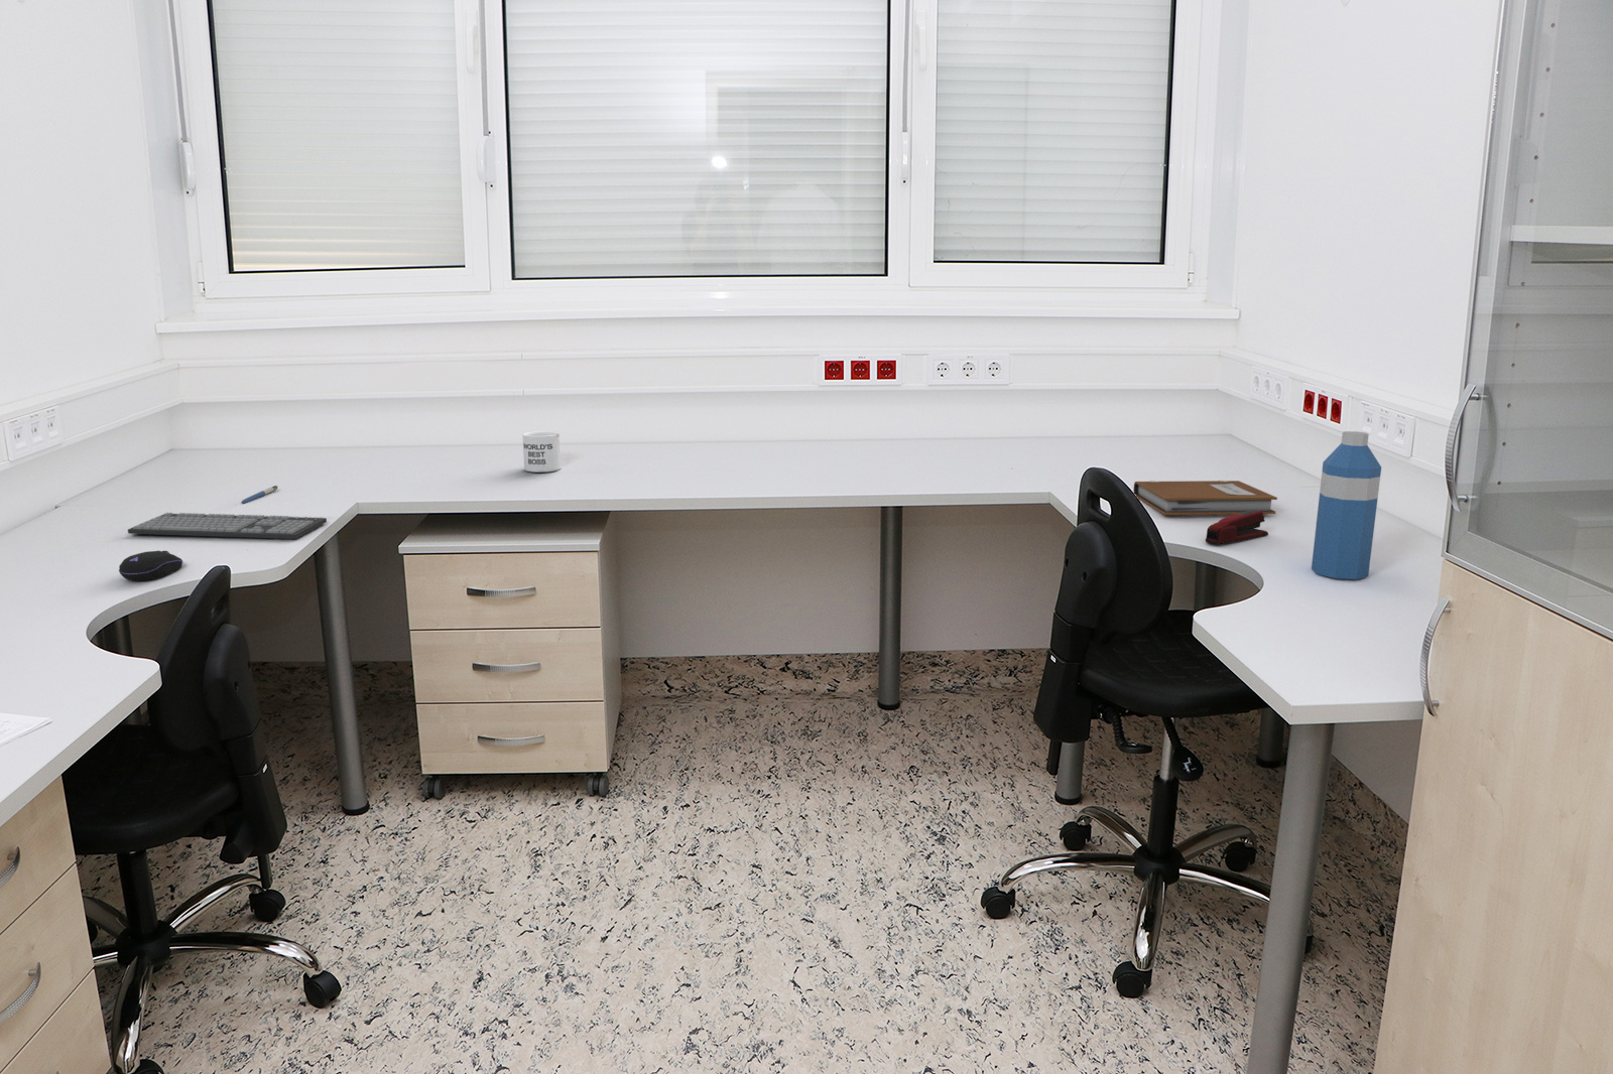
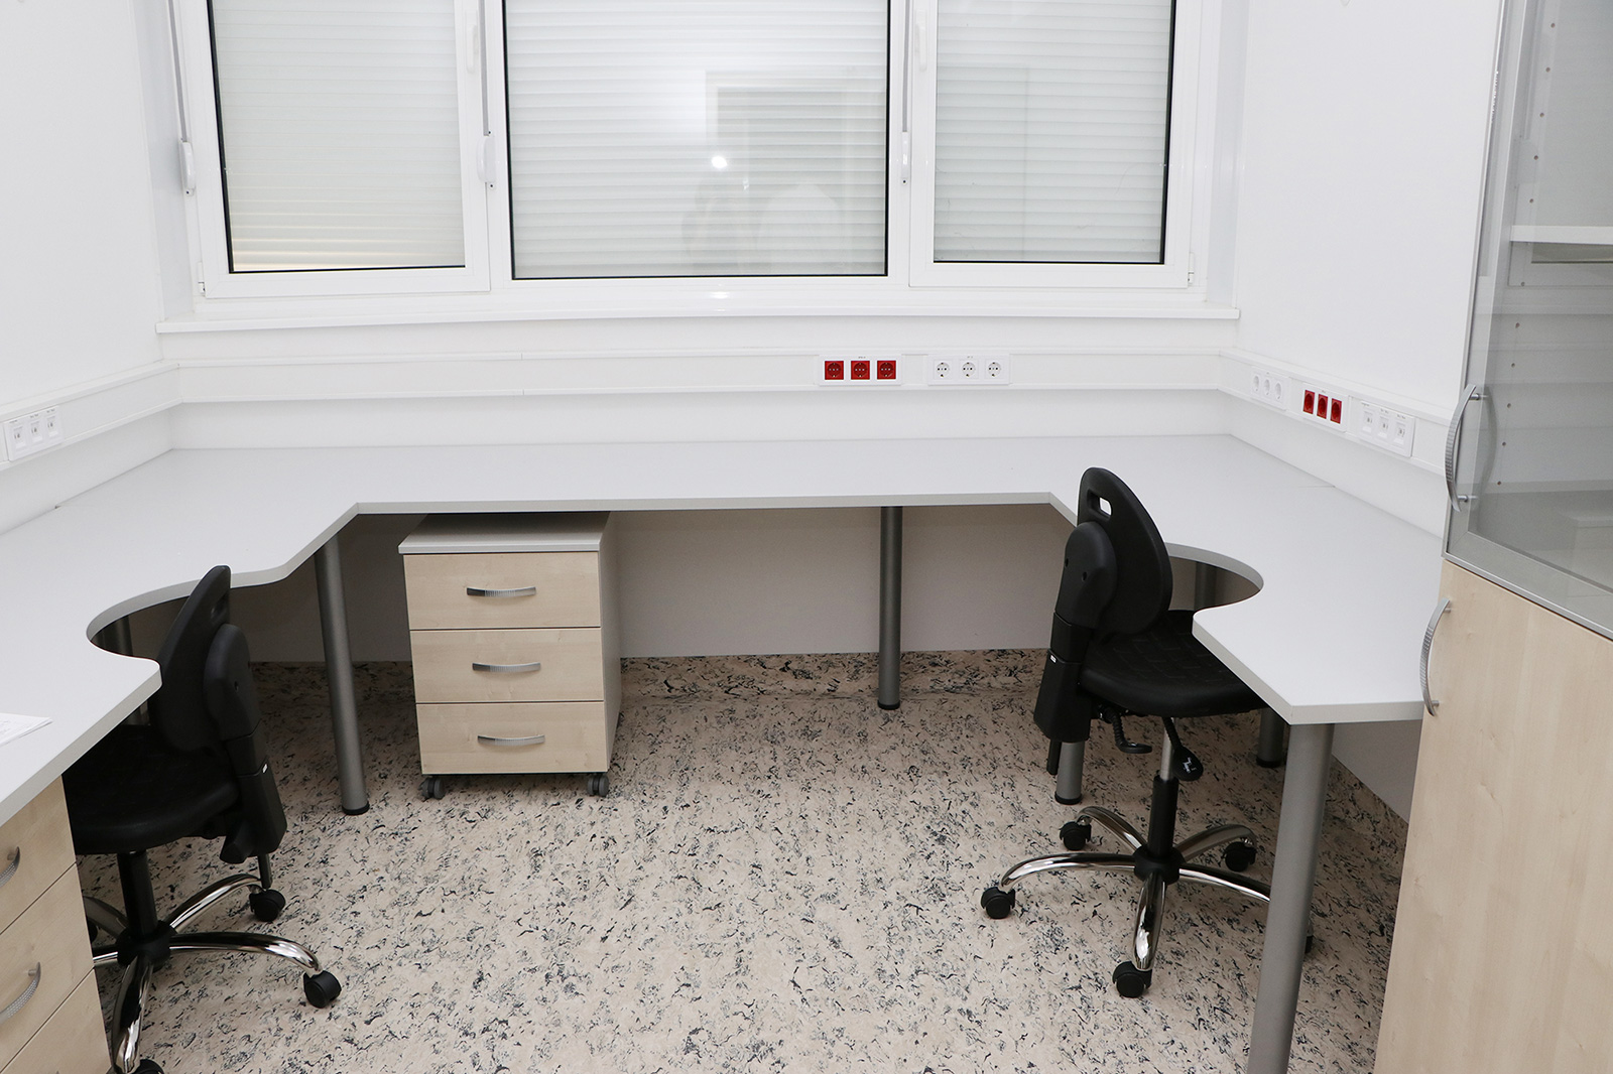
- mug (543, 451)
- notebook (1205, 496)
- stapler (1236, 526)
- computer mouse (151, 562)
- keyboard (228, 524)
- water bottle (1347, 503)
- pen (258, 494)
